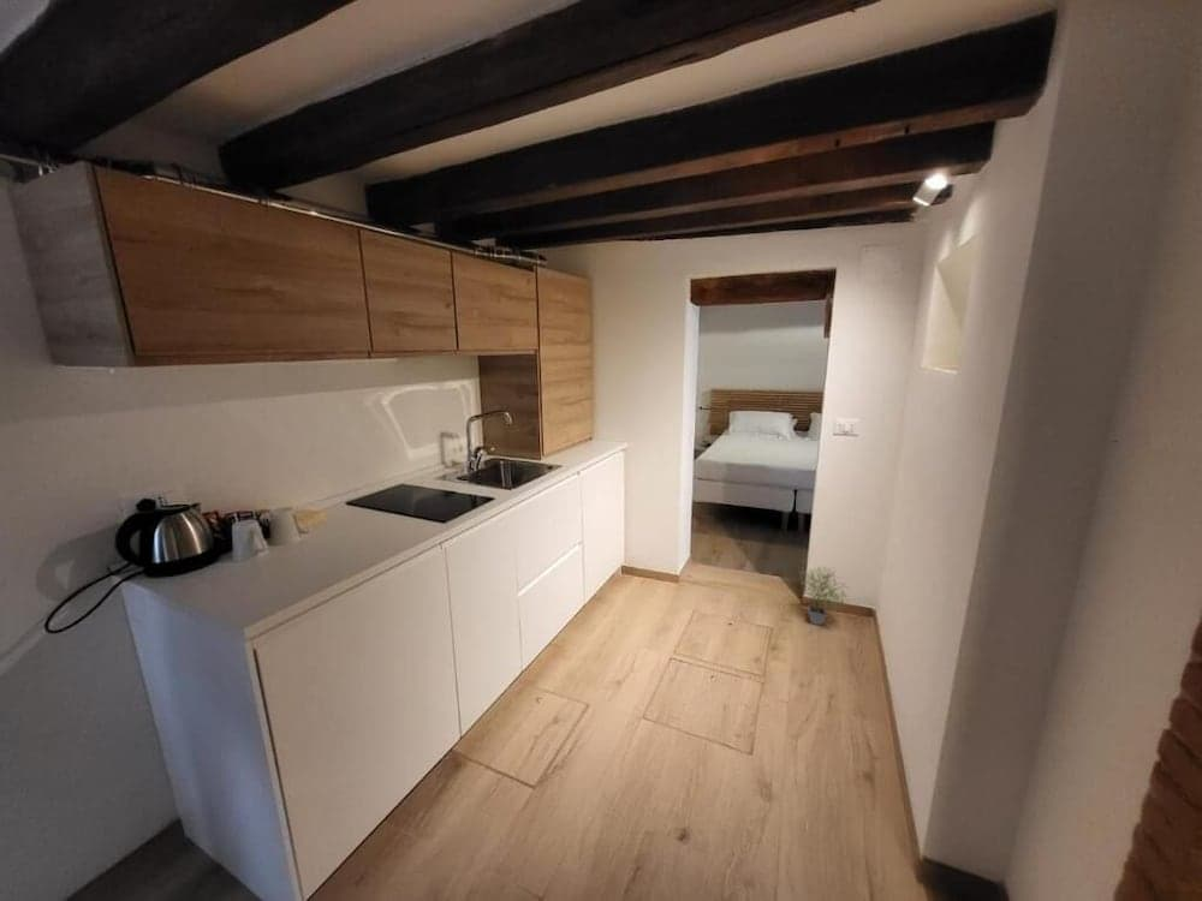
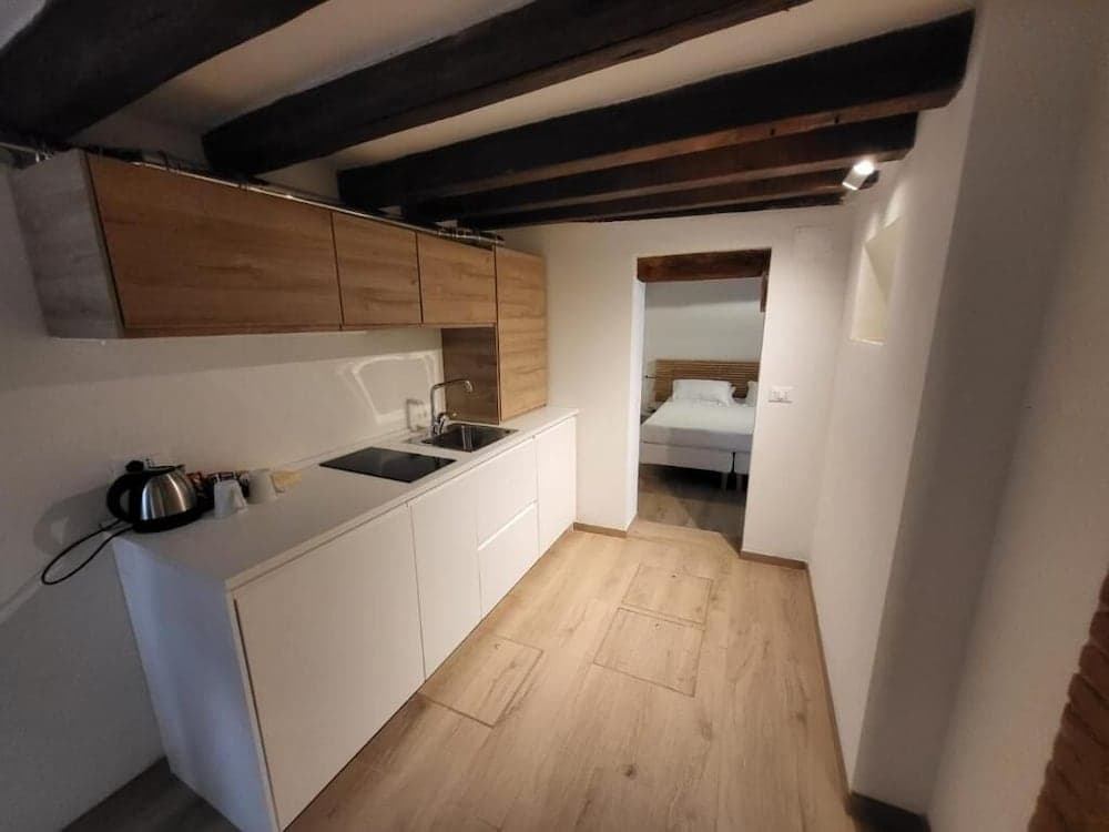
- potted plant (821, 591)
